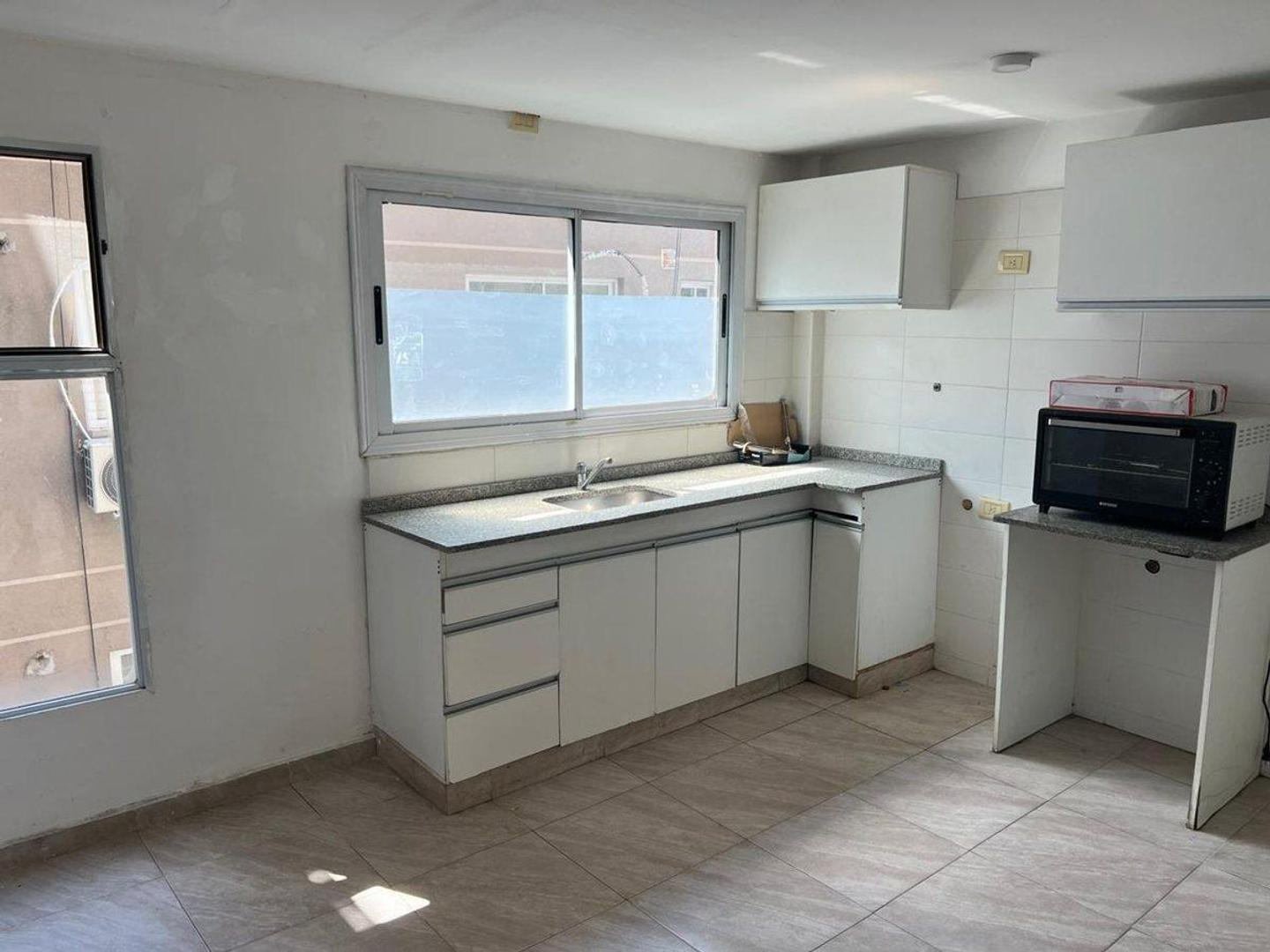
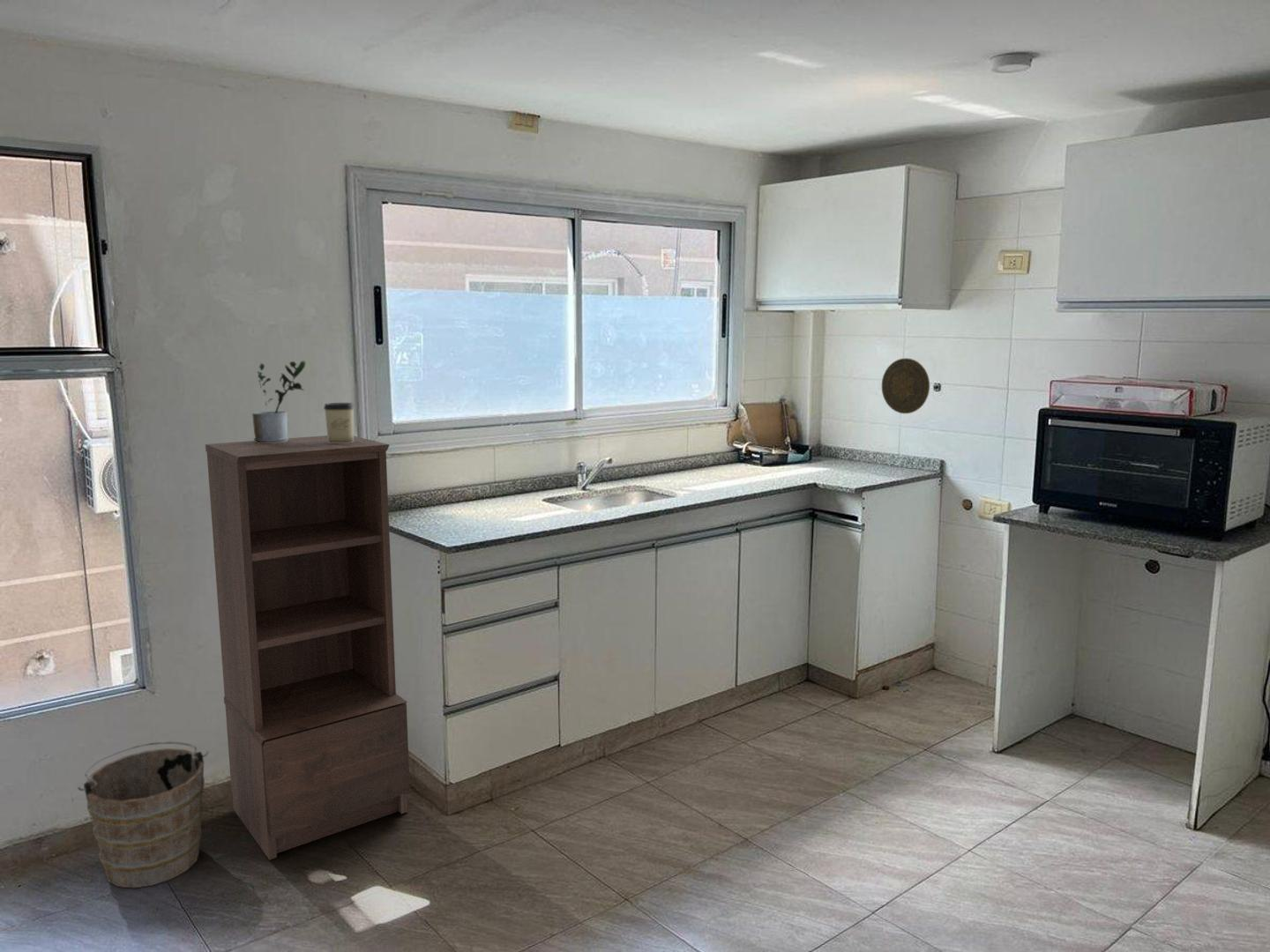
+ potted plant (278, 399)
+ shelving unit (311, 635)
+ bucket (149, 812)
+ decorative plate (903, 386)
+ cup (340, 422)
